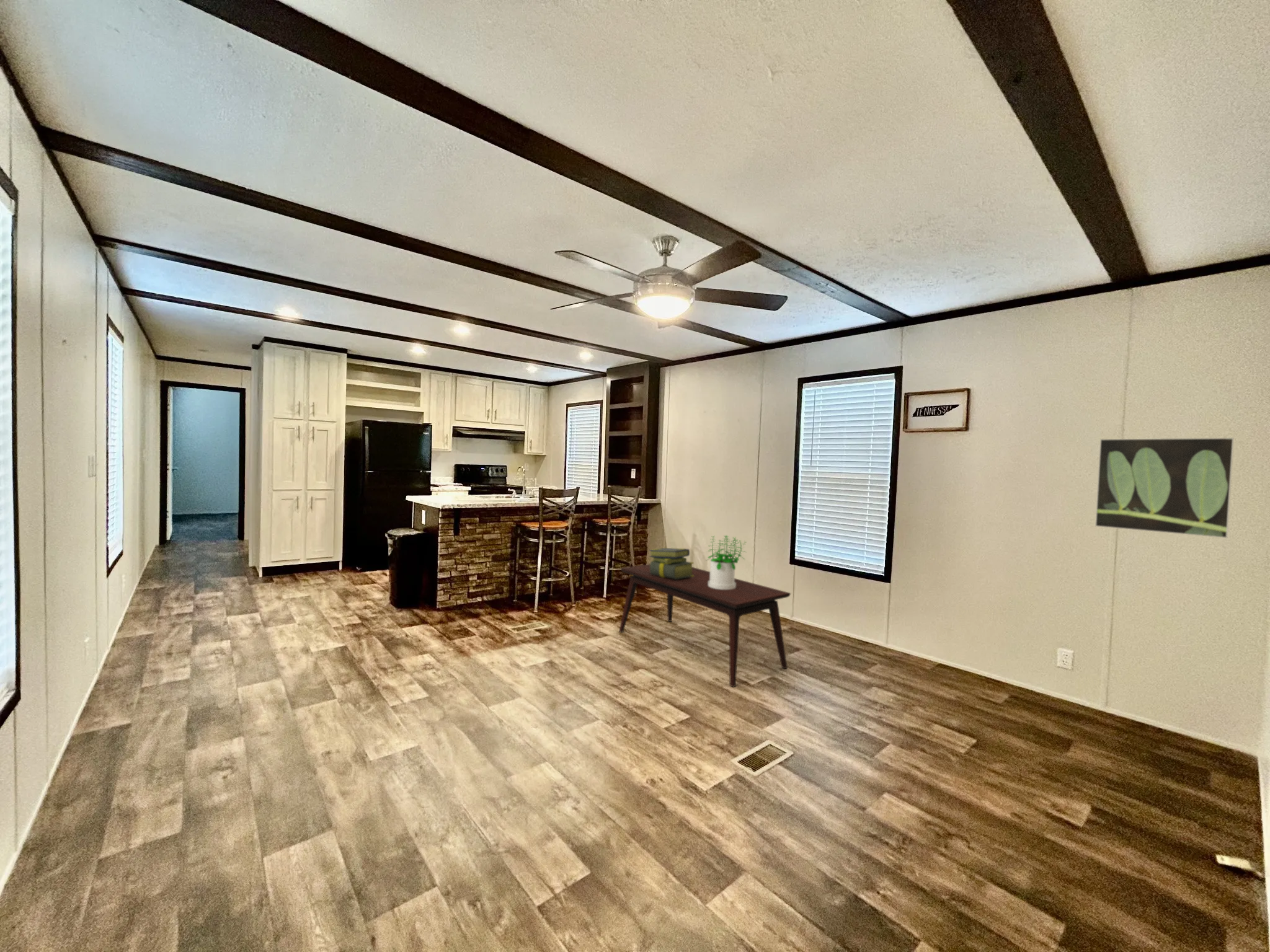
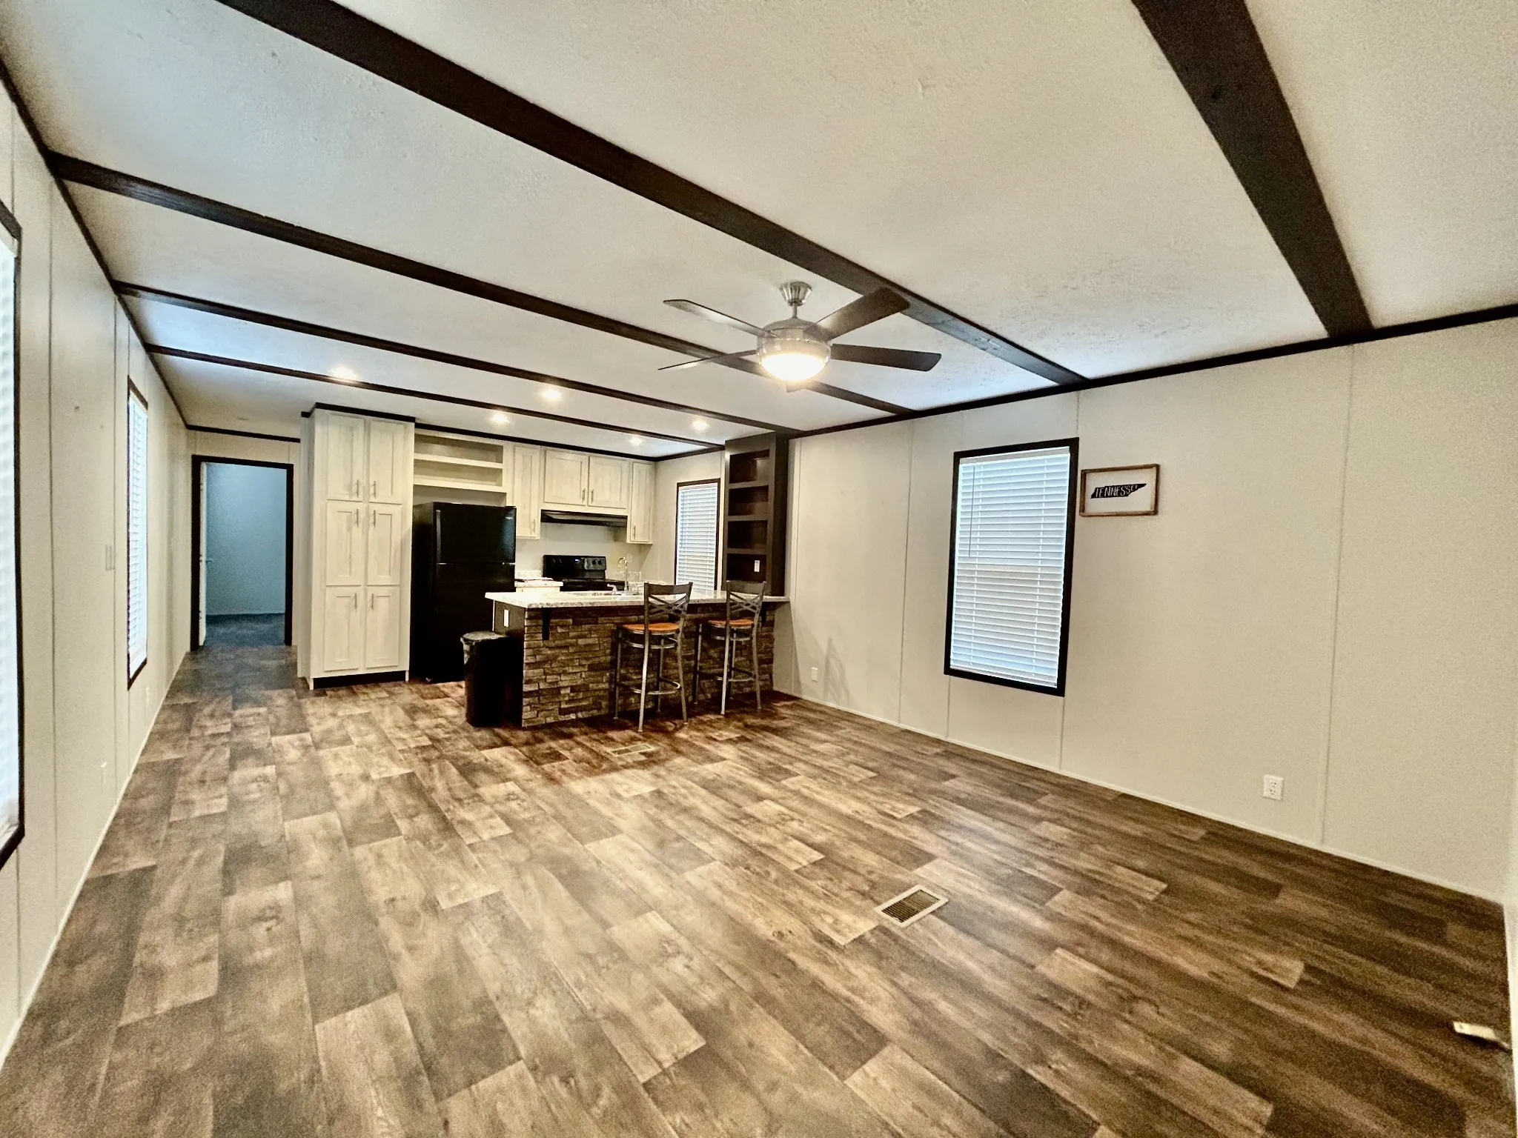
- stack of books (670, 562)
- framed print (1160, 485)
- coffee table (700, 605)
- potted plant (726, 560)
